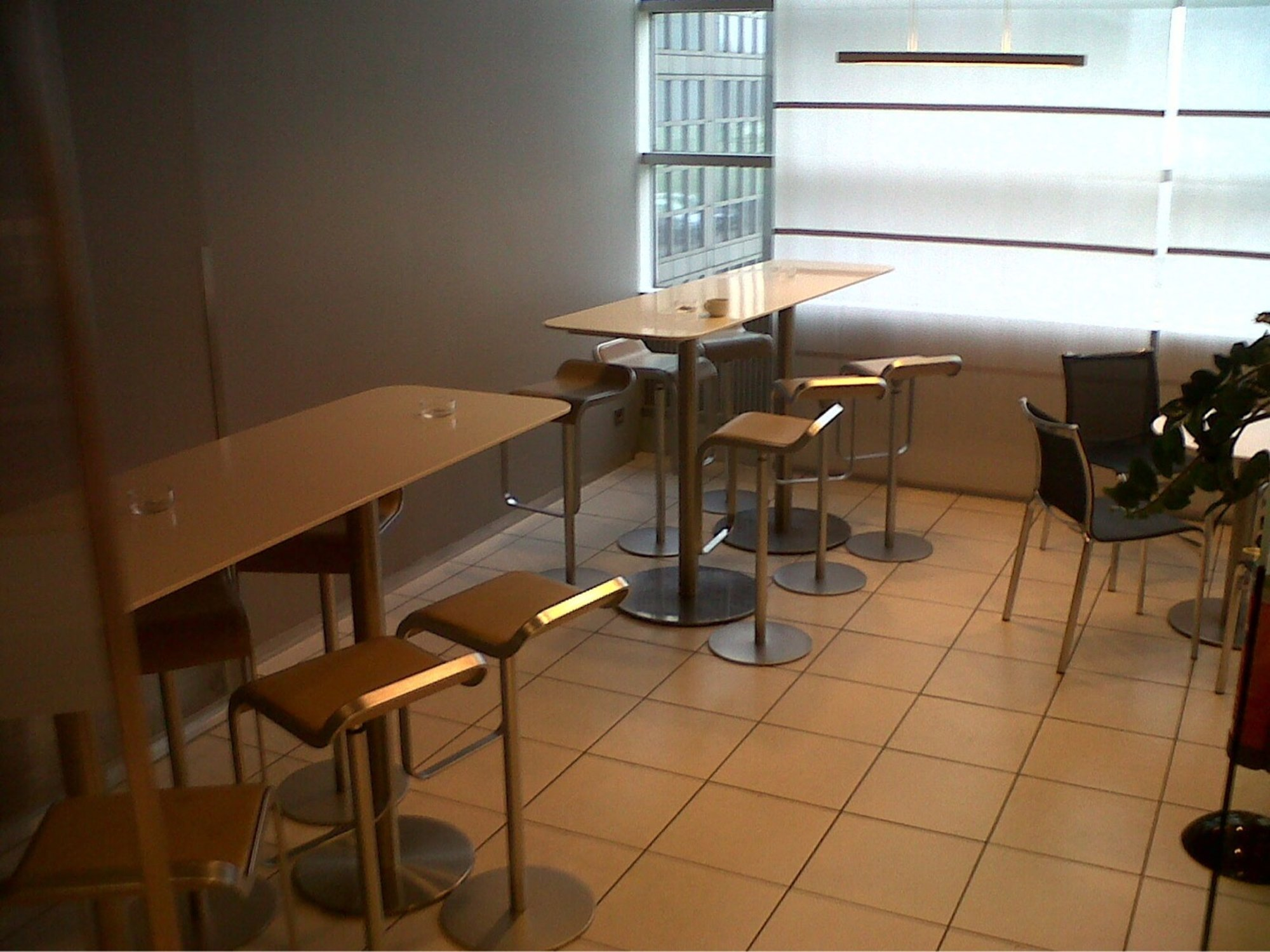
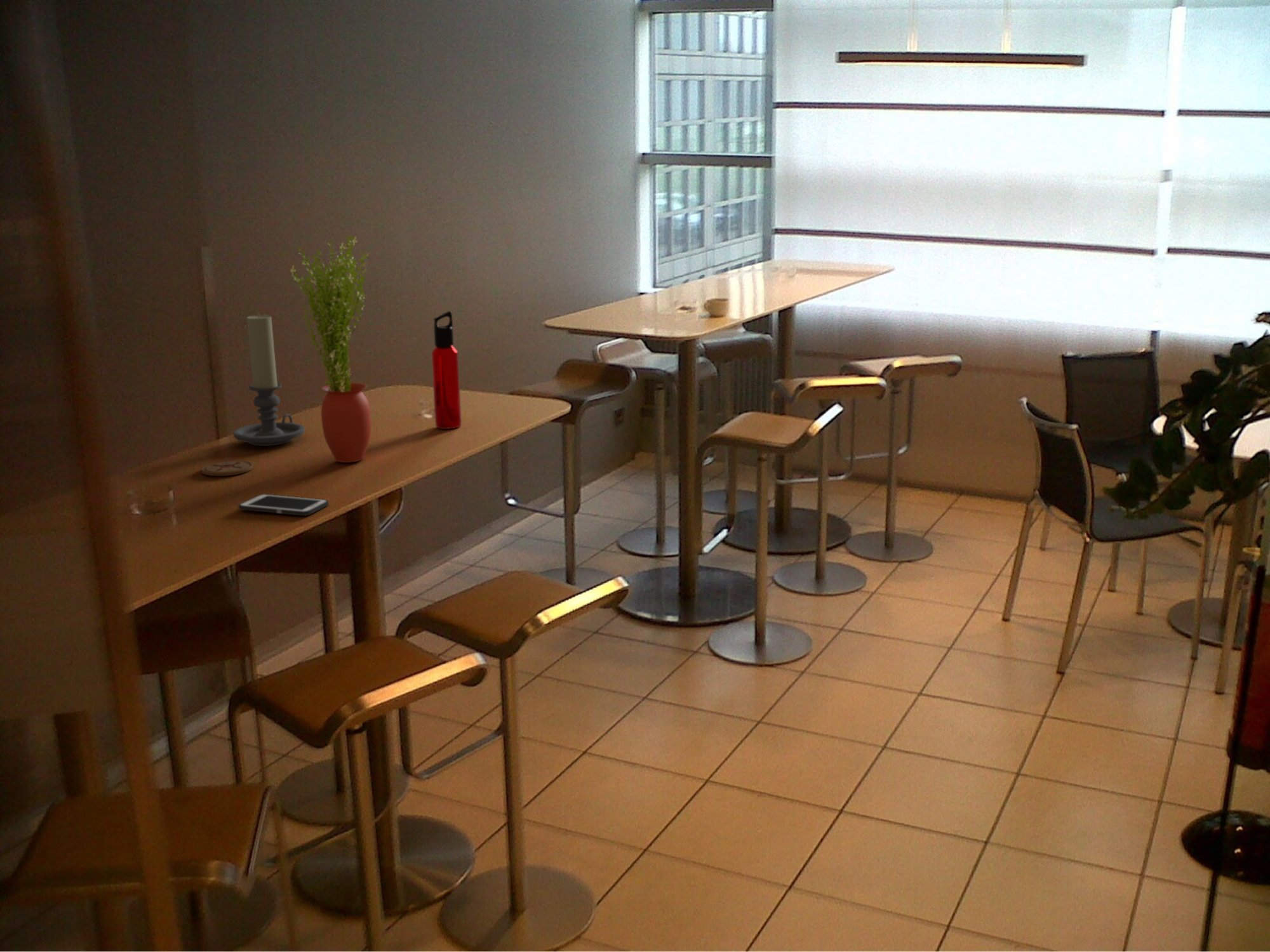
+ coaster (227, 468)
+ candle holder (268, 376)
+ cell phone (283, 505)
+ water bottle (445, 369)
+ potted plant (336, 349)
